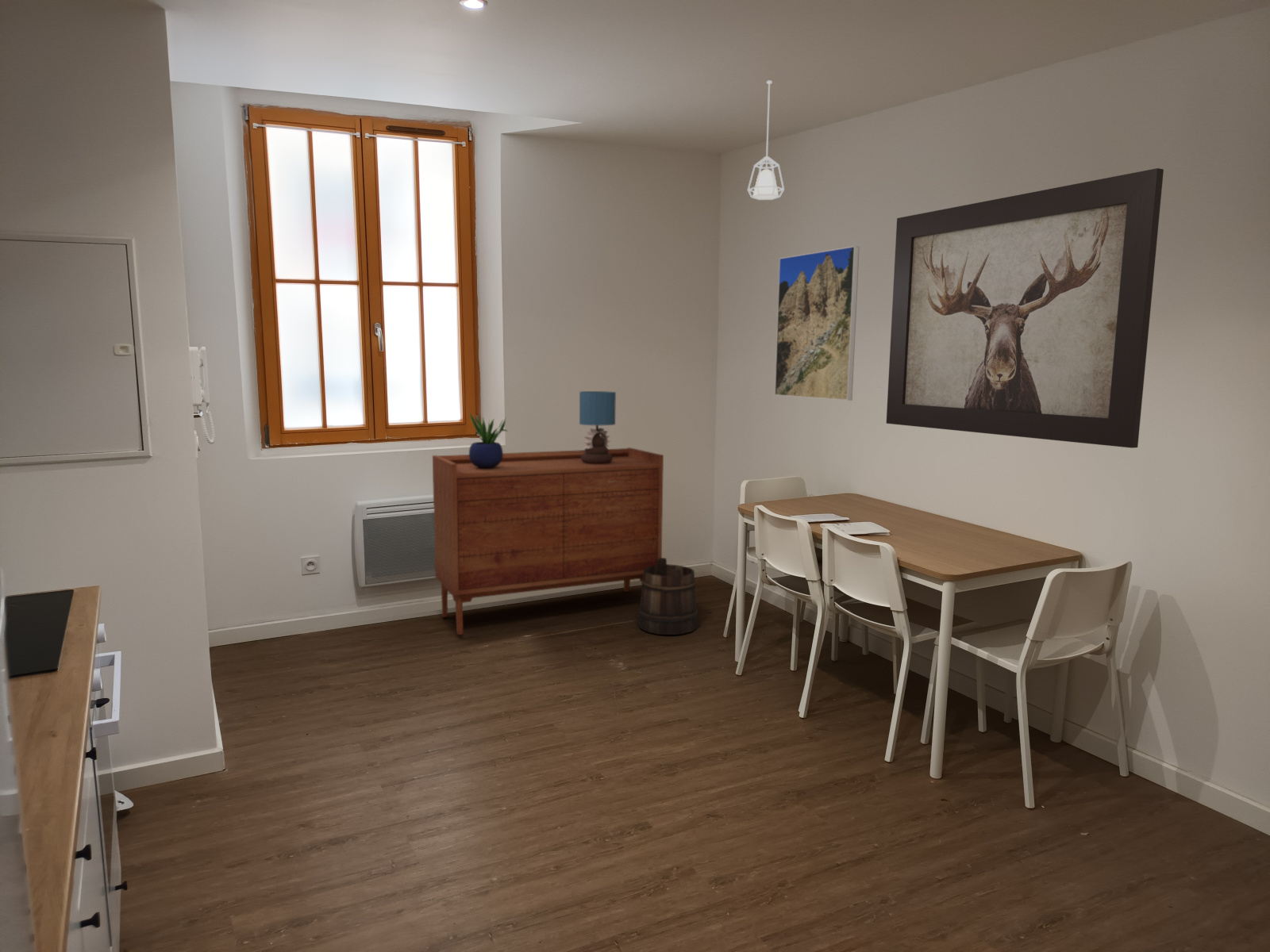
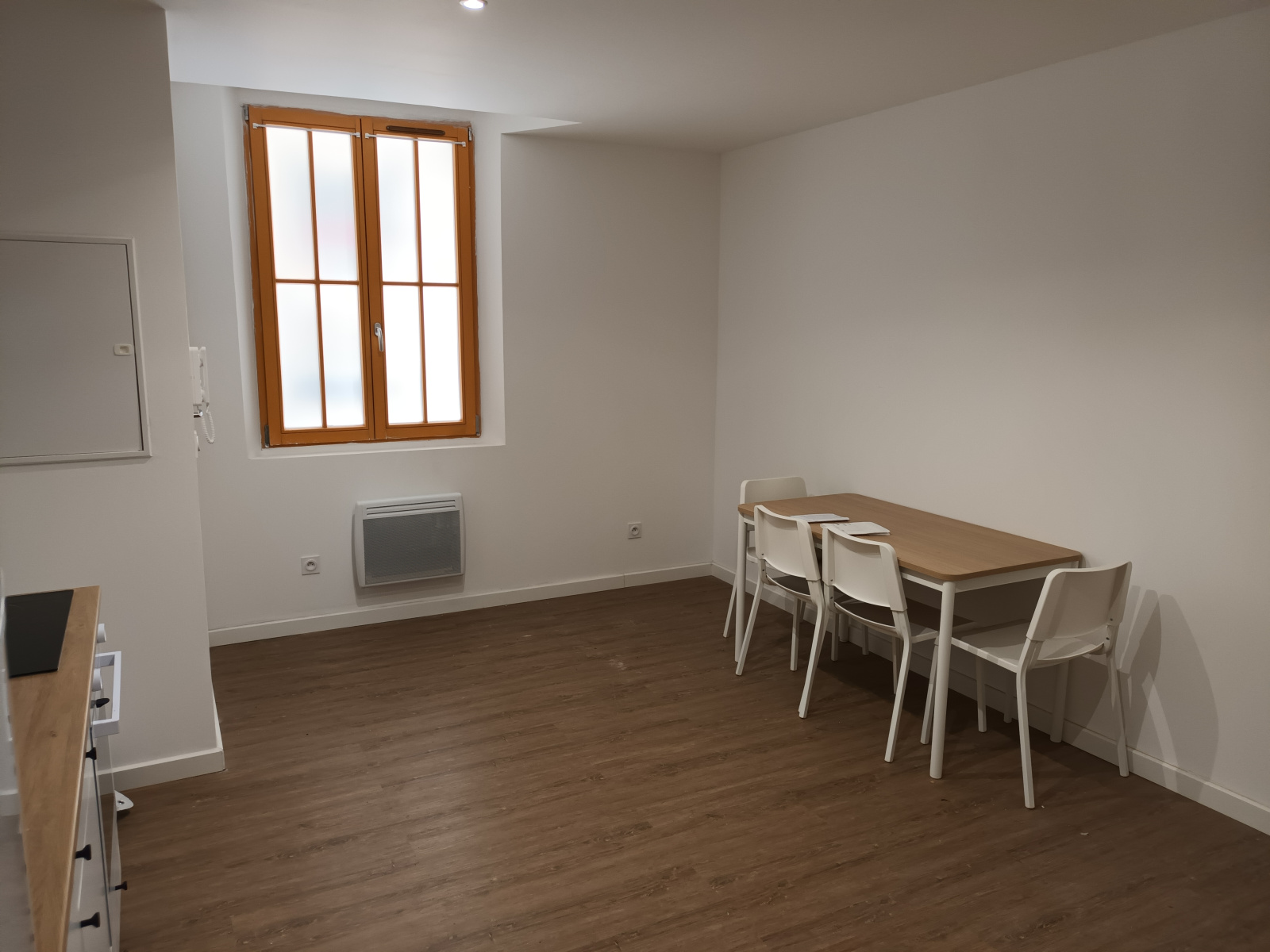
- bucket (668, 594)
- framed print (814, 325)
- potted plant (487, 439)
- table lamp (597, 427)
- wall art (1001, 317)
- sideboard (549, 535)
- pendant lamp (767, 140)
